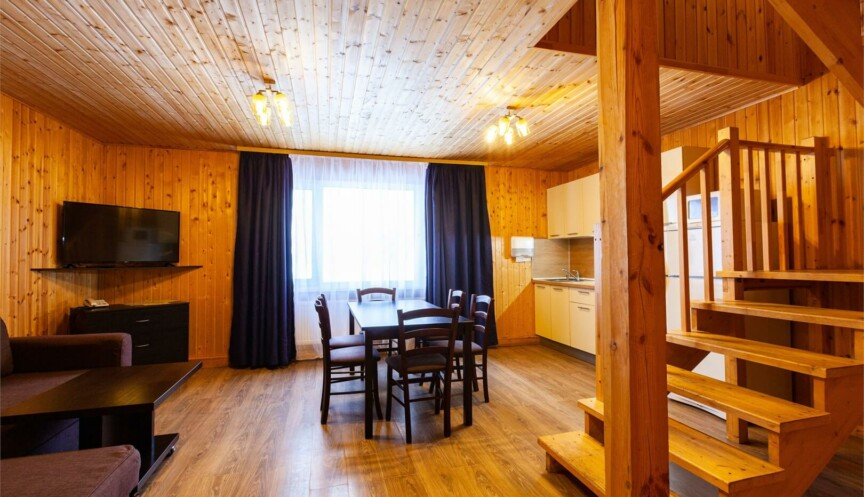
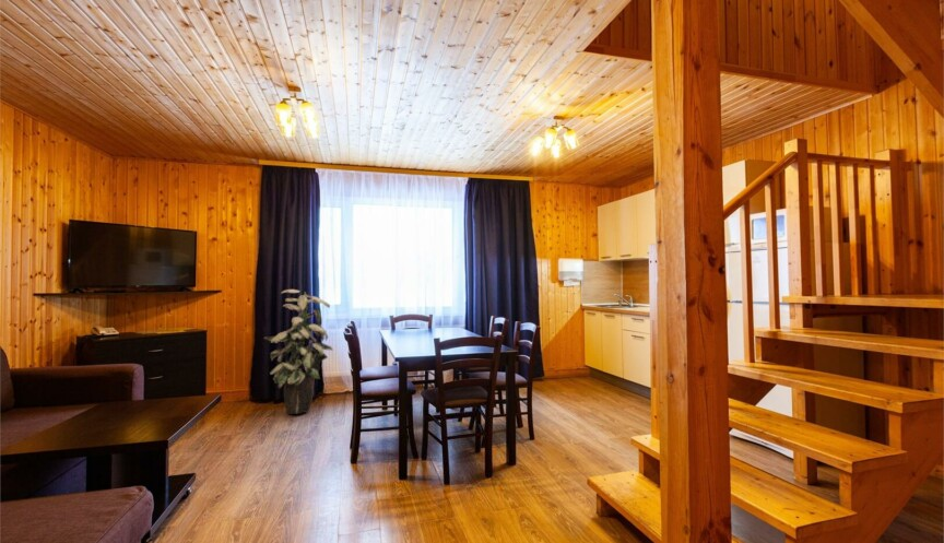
+ indoor plant (297, 350)
